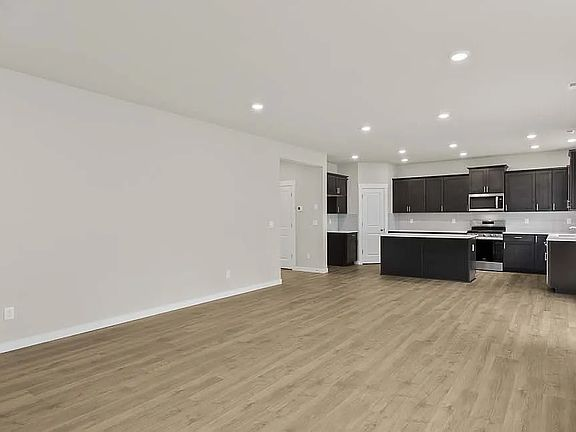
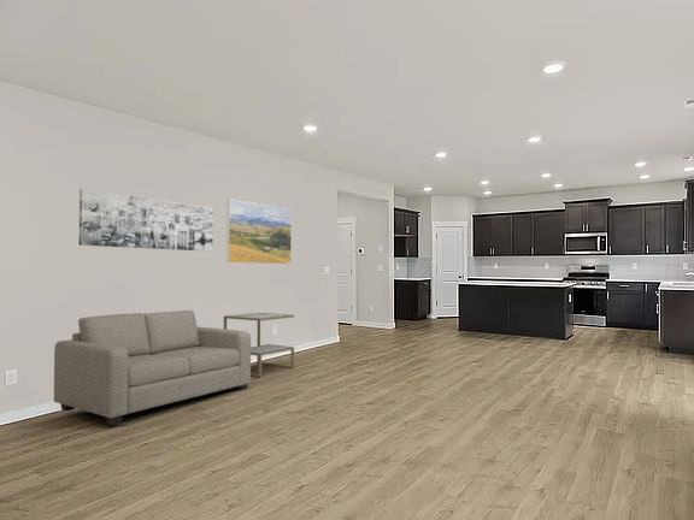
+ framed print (261, 234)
+ side table (259, 342)
+ sofa (160, 355)
+ wall art (153, 224)
